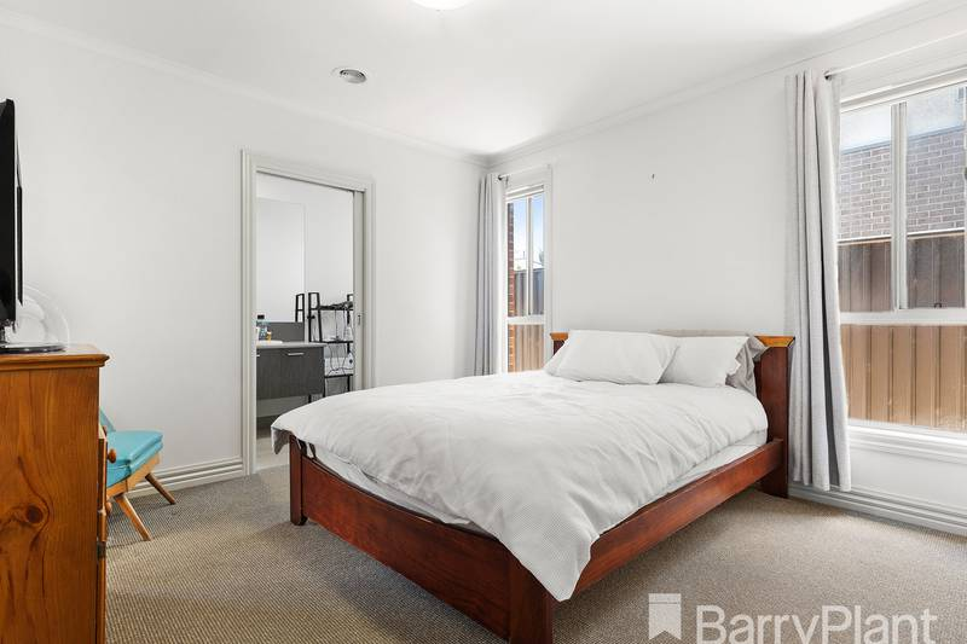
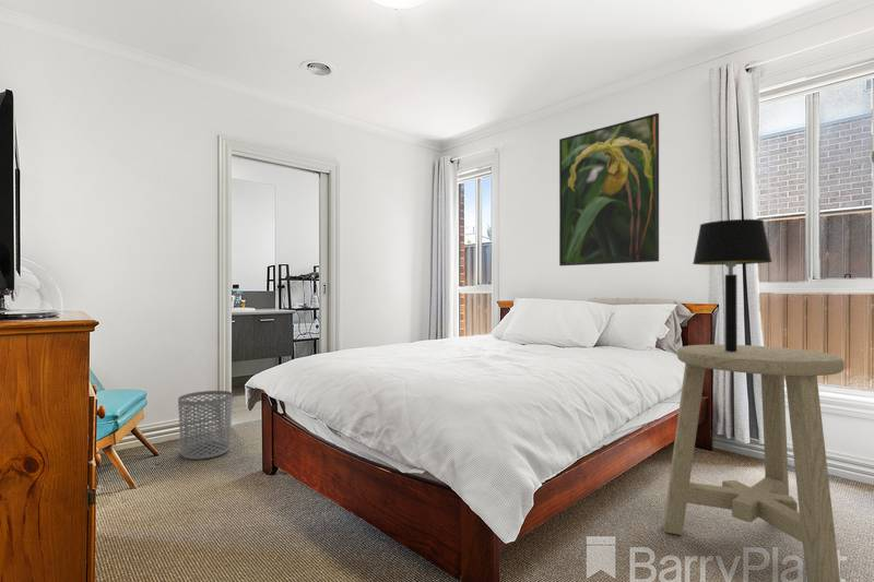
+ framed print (605, 195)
+ stool (764, 447)
+ waste bin (205, 425)
+ table lamp (731, 286)
